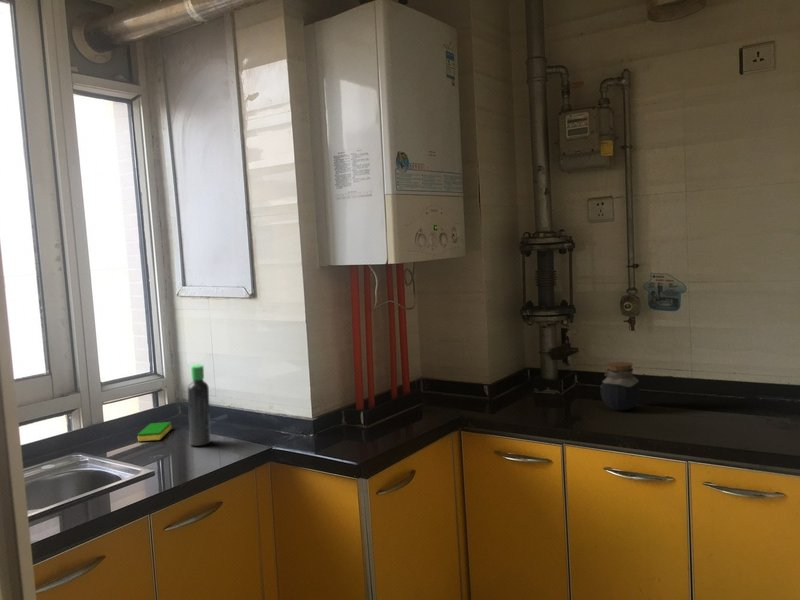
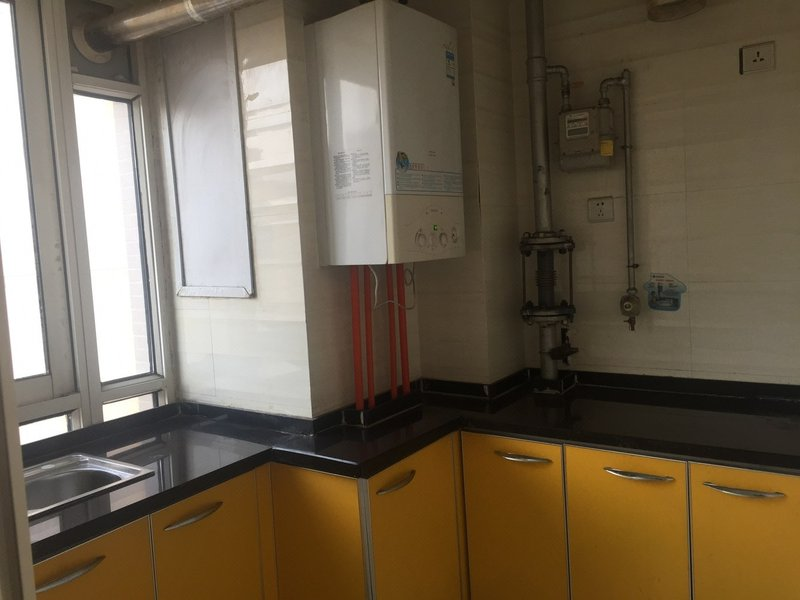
- dish sponge (155, 431)
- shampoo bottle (198, 404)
- jar (619, 386)
